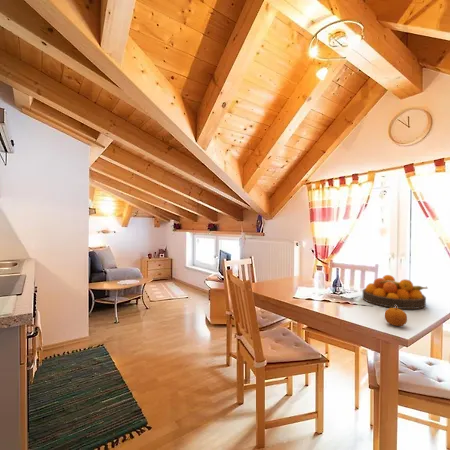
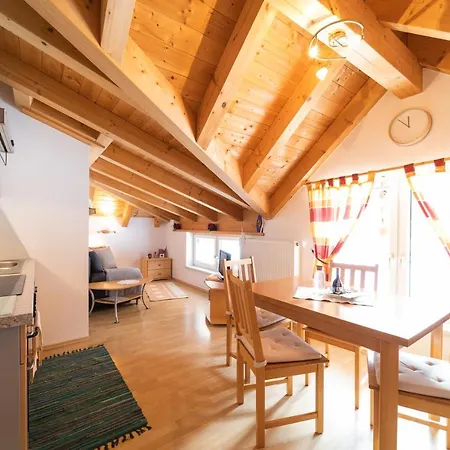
- fruit bowl (392, 289)
- fruit (395, 314)
